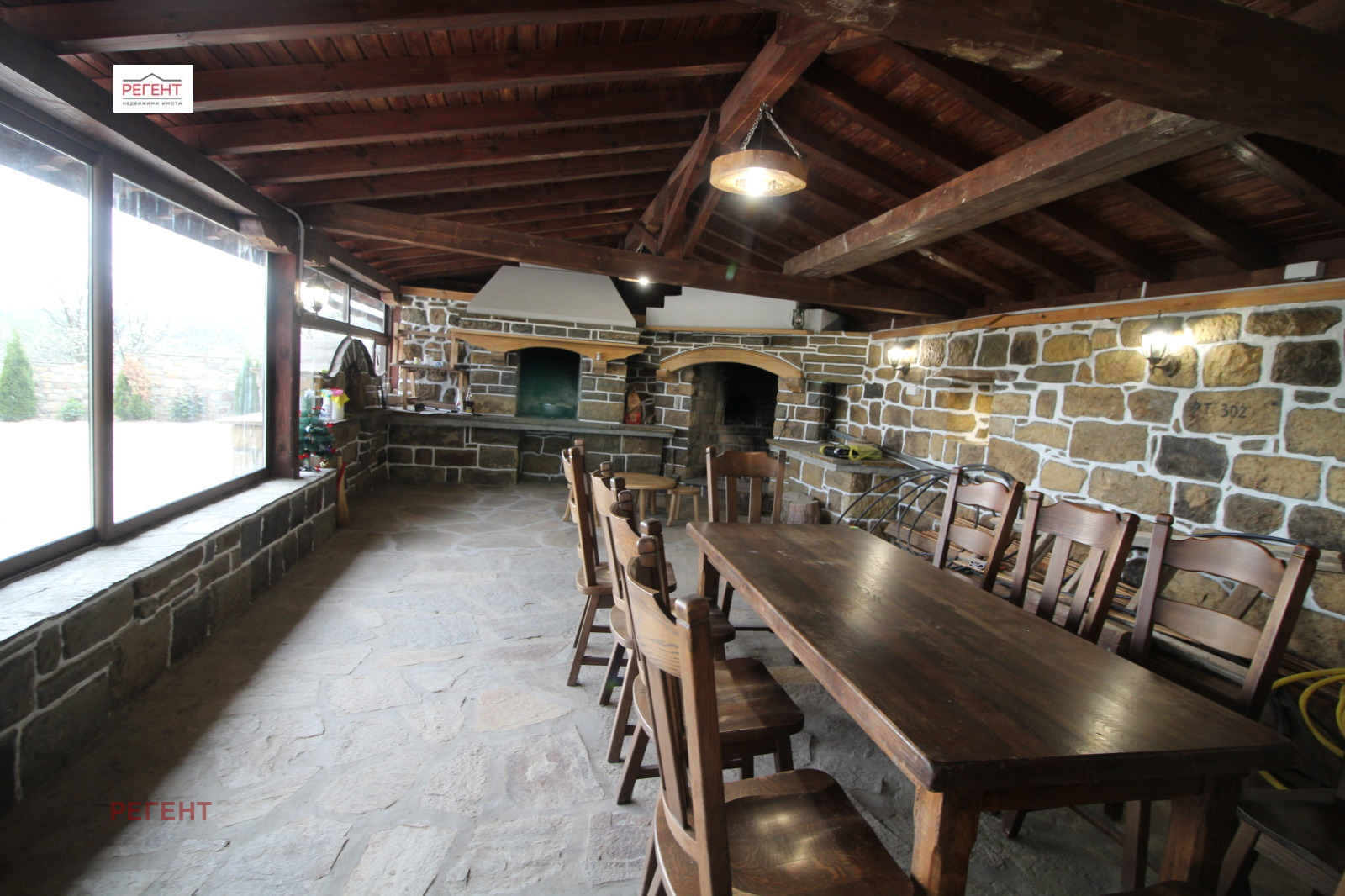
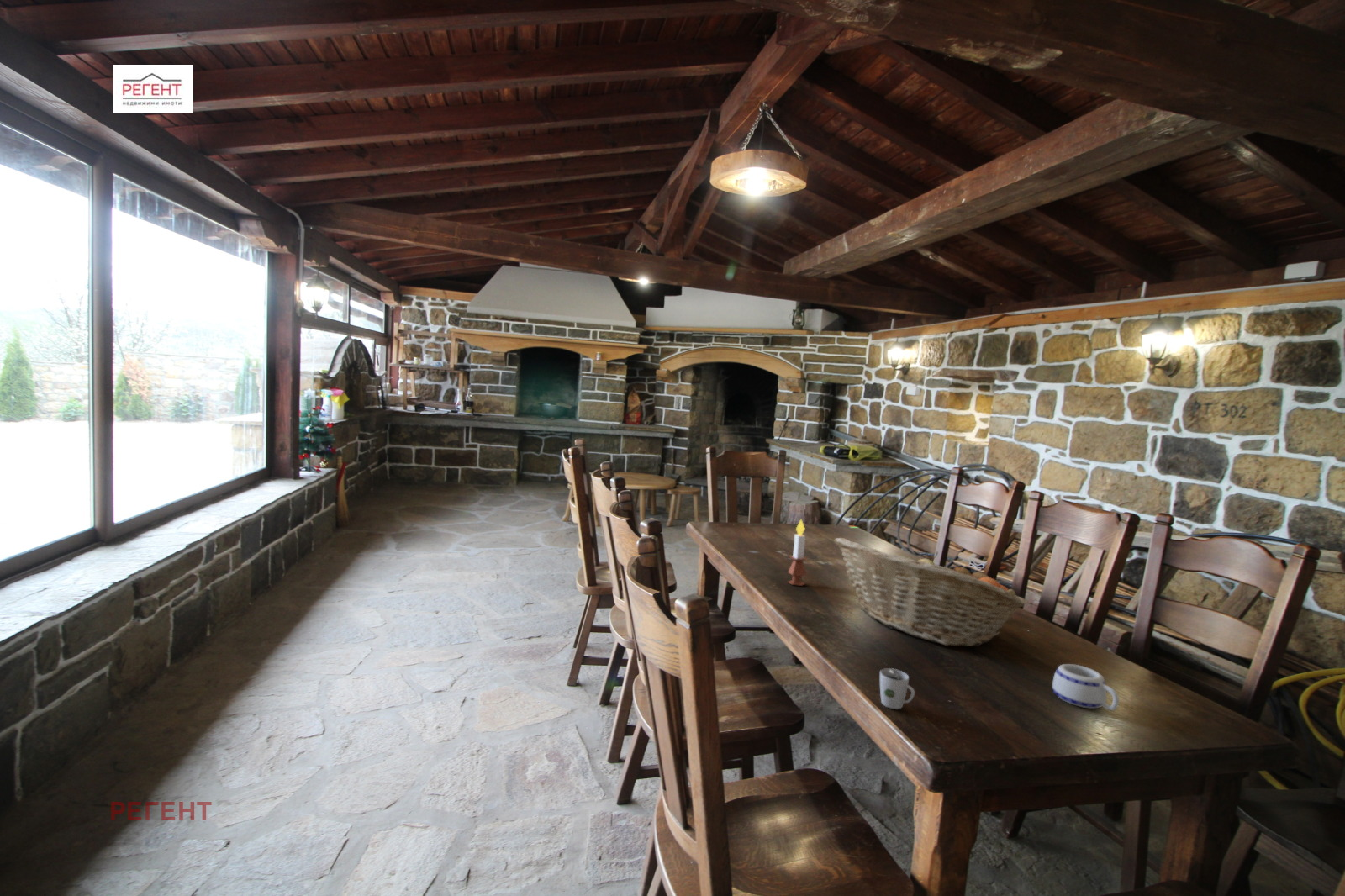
+ candle (799, 551)
+ cup (898, 680)
+ fruit basket (920, 583)
+ mug (1086, 688)
